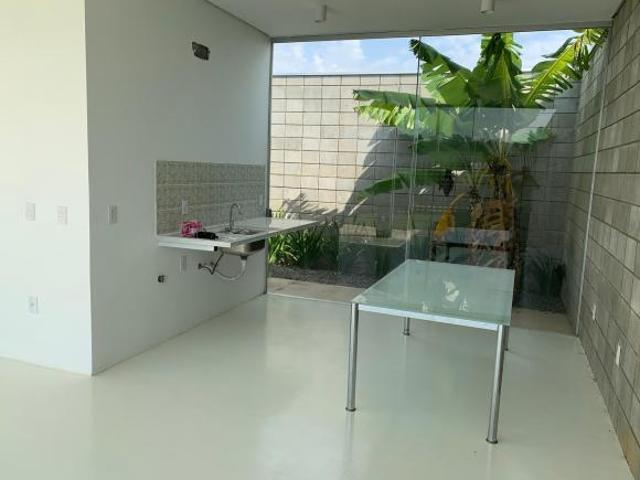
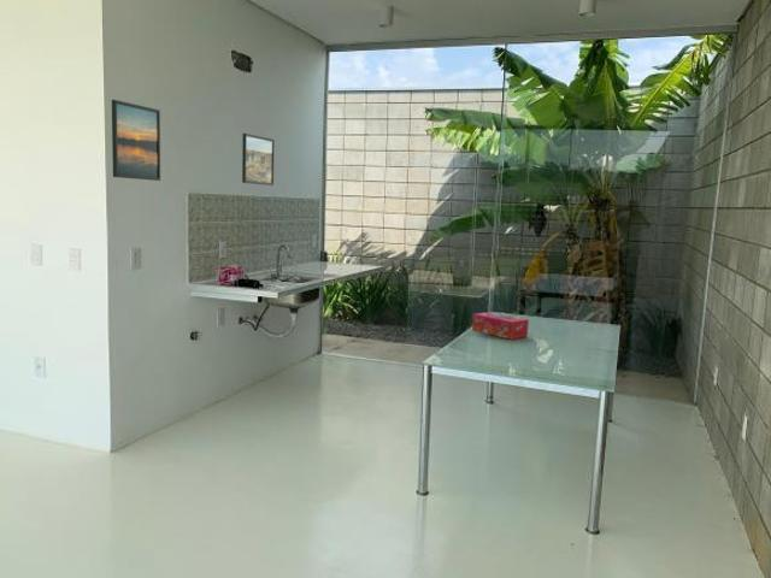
+ tissue box (499, 325)
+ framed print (258, 160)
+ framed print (137, 142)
